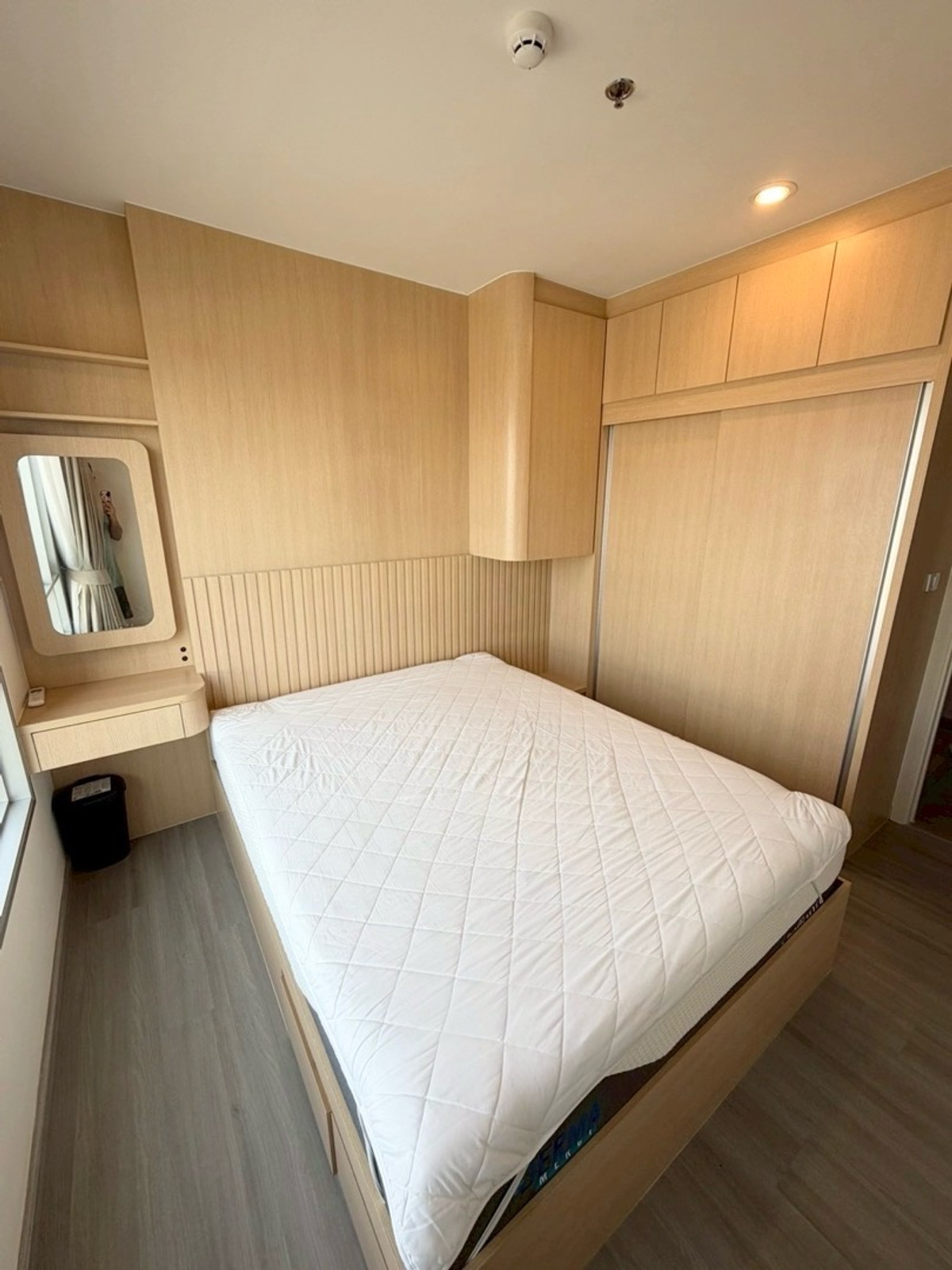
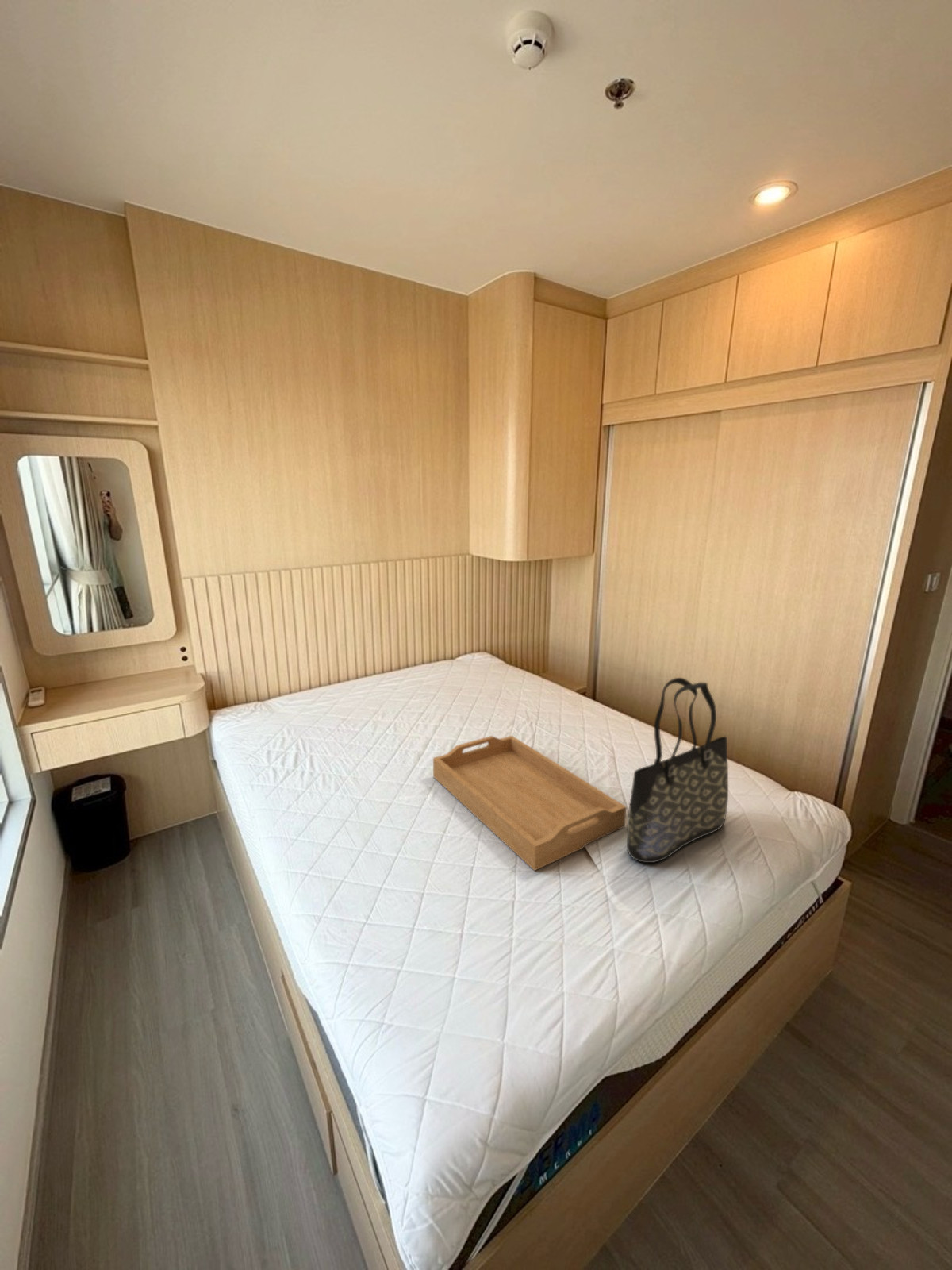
+ tote bag (683, 762)
+ serving tray (520, 787)
